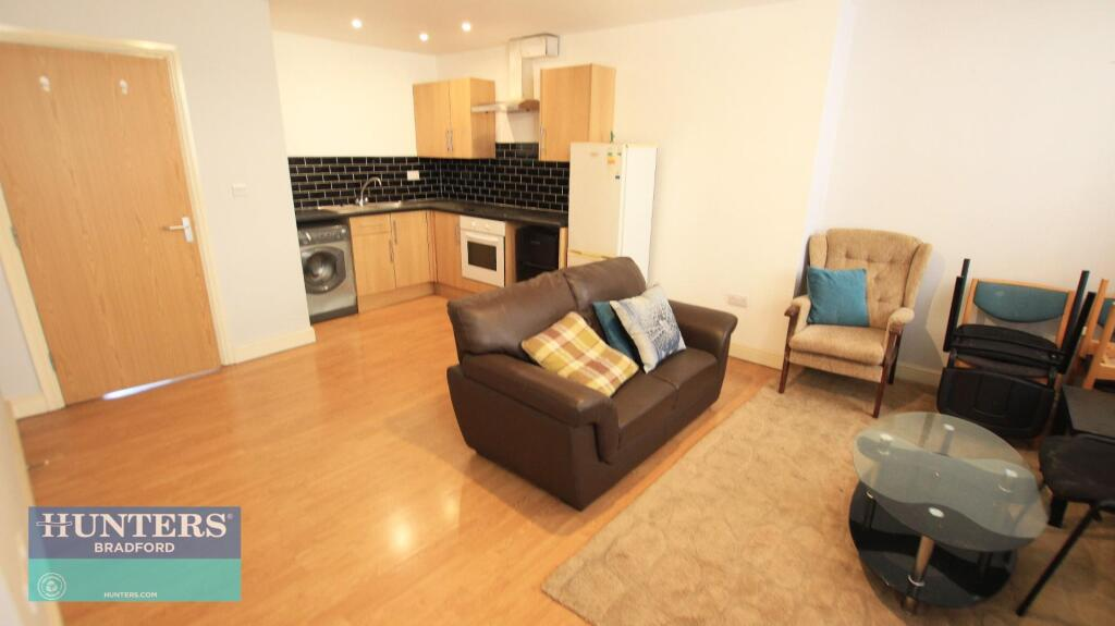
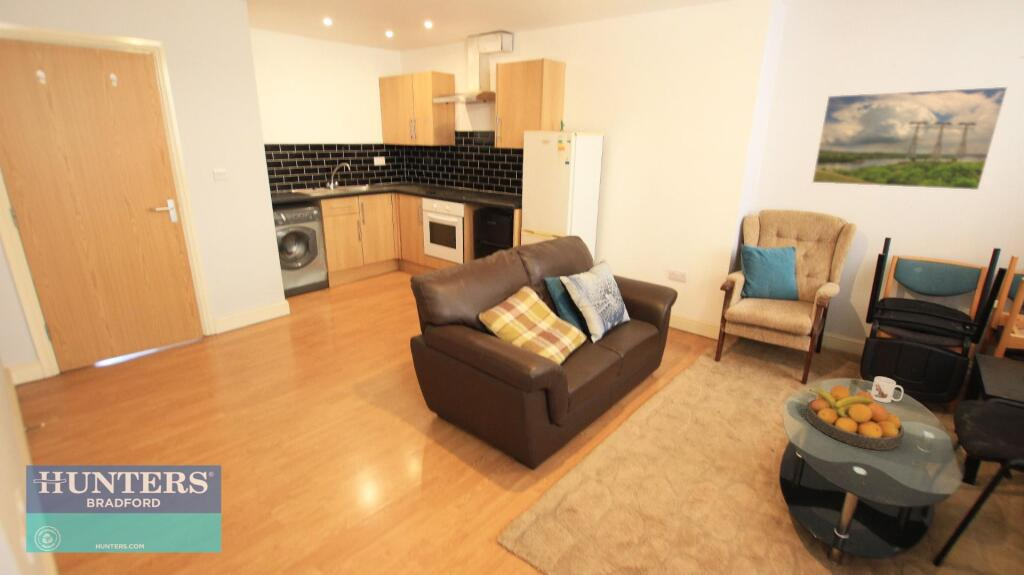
+ mug (887, 390)
+ fruit bowl (855, 411)
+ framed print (898, 140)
